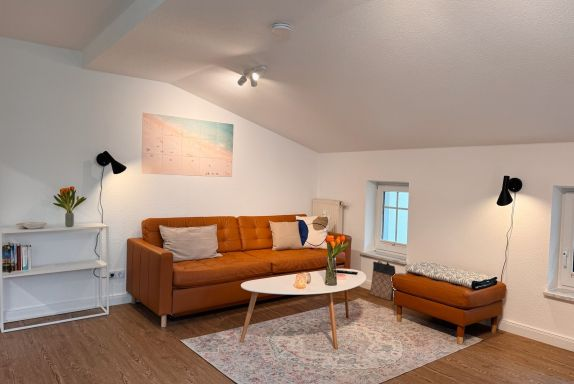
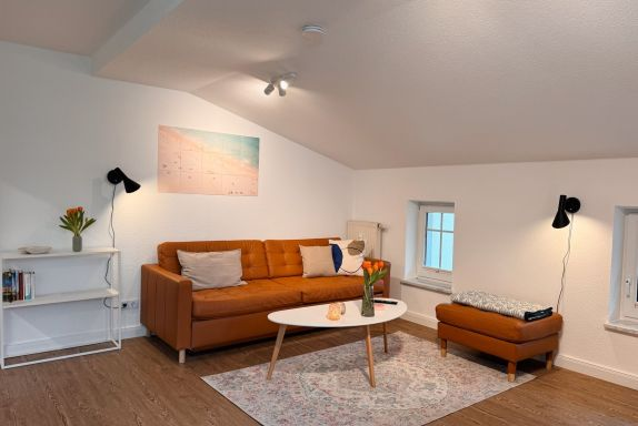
- bag (383, 278)
